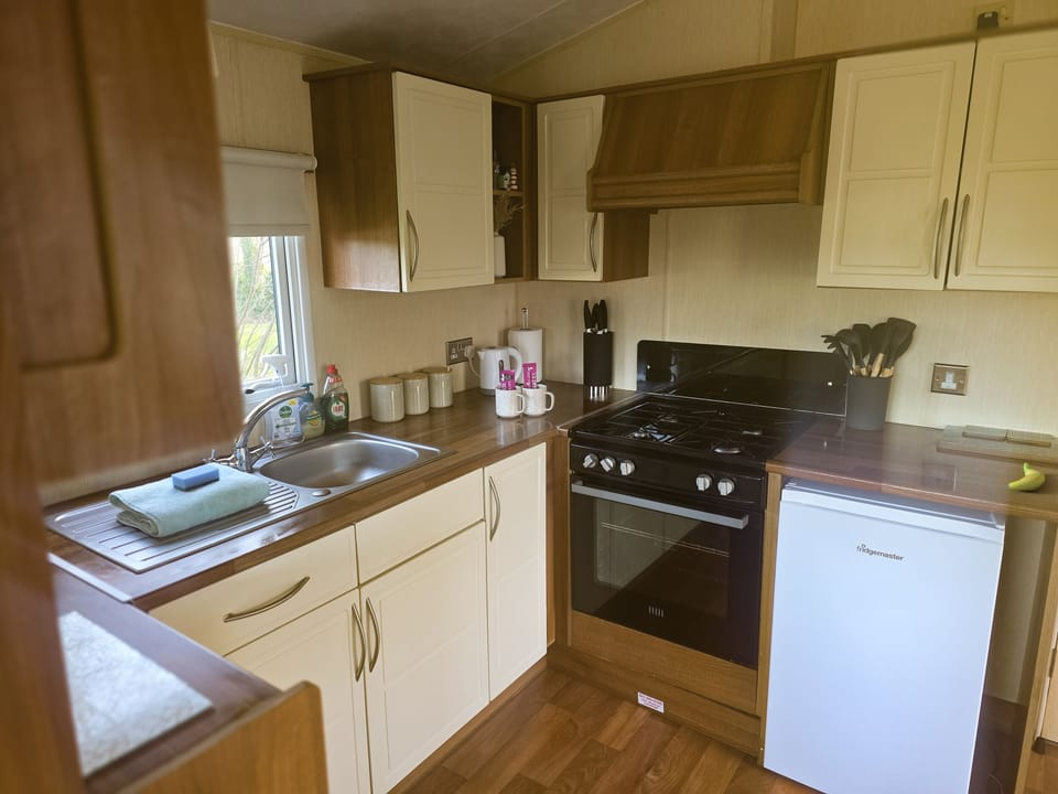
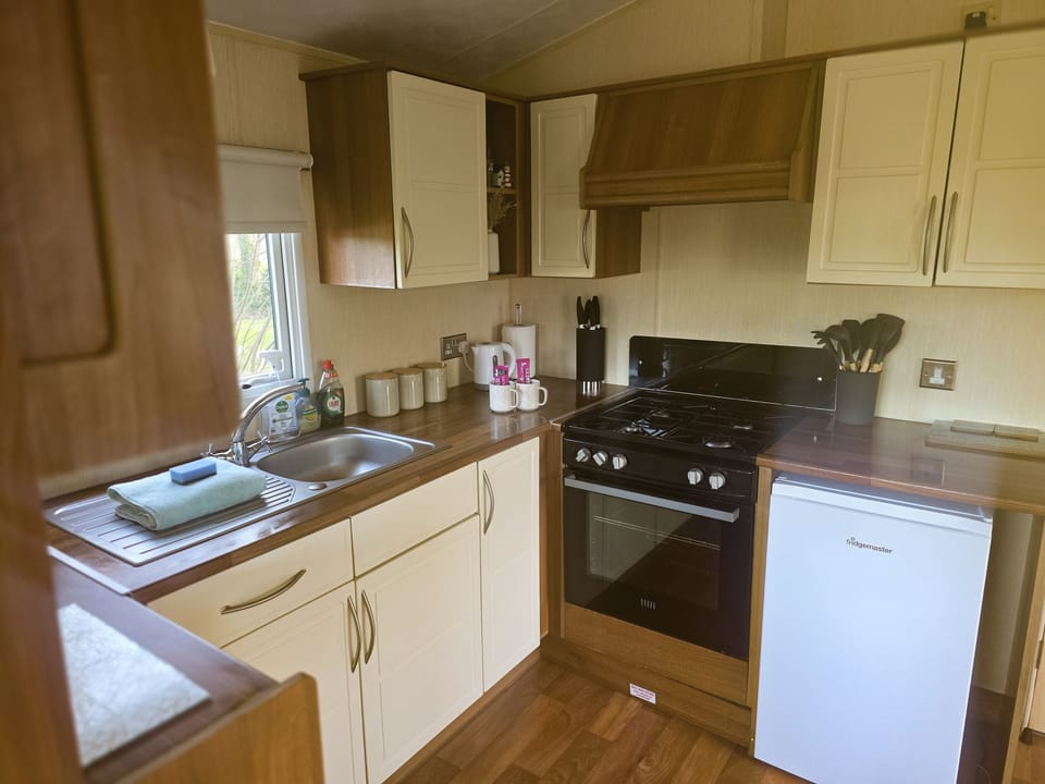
- banana (1028, 476)
